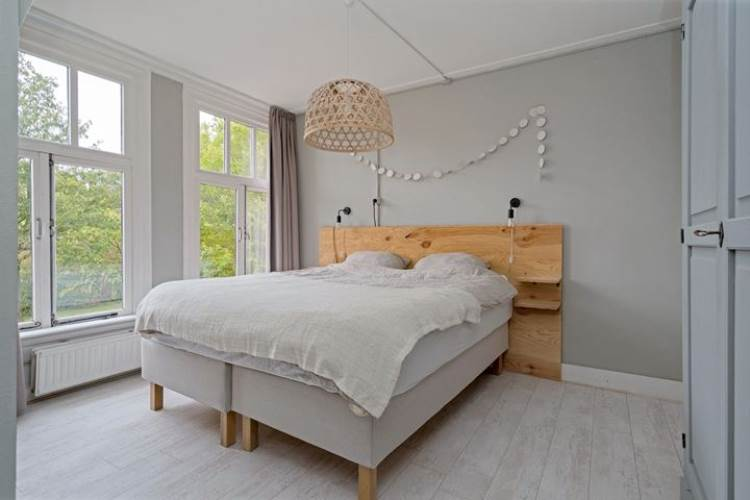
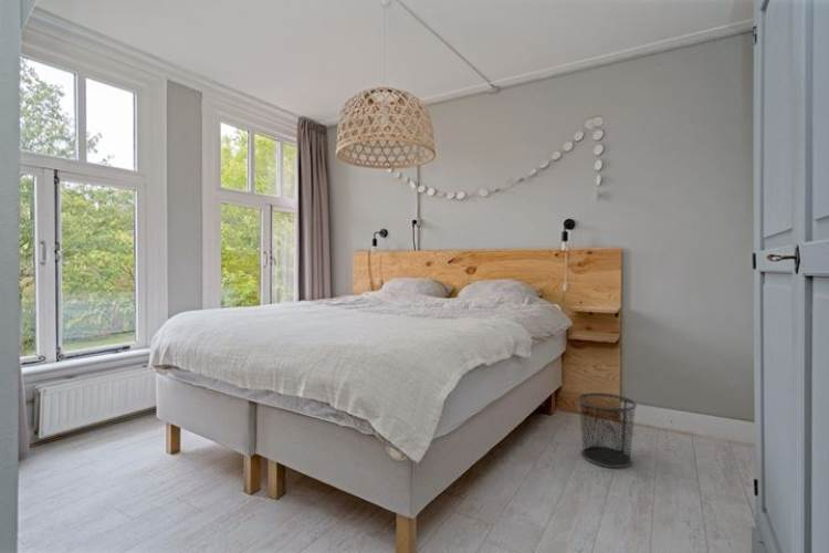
+ waste bin (606, 428)
